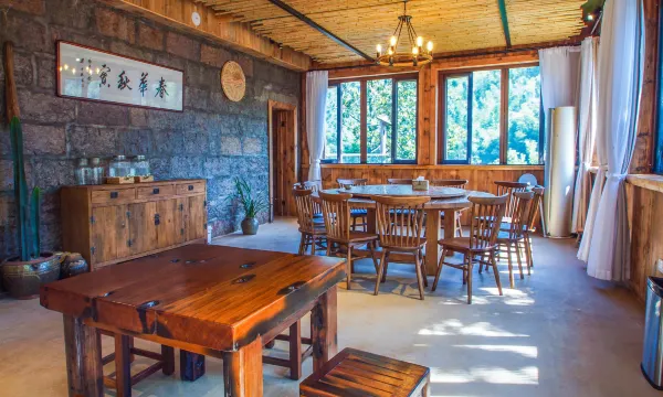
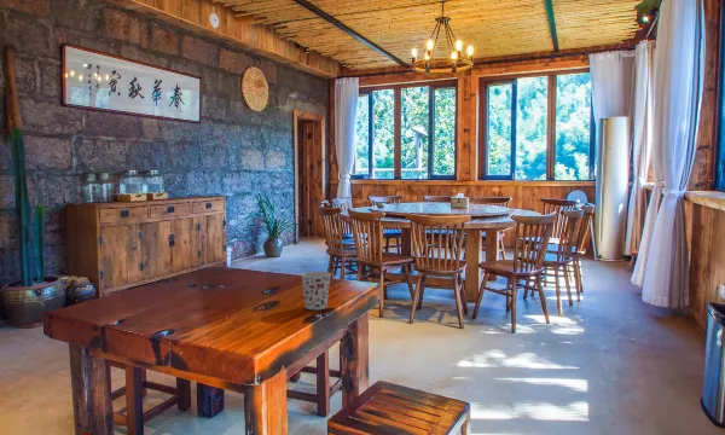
+ cup (315, 290)
